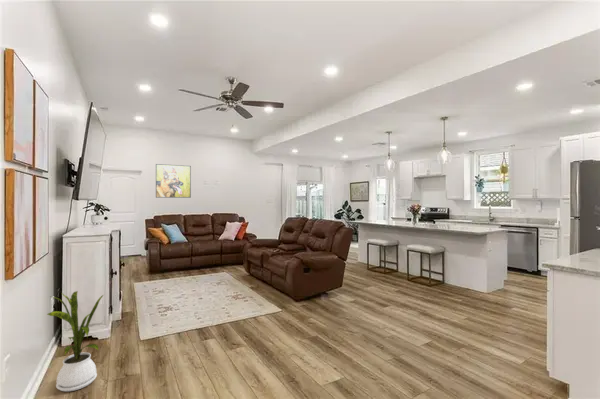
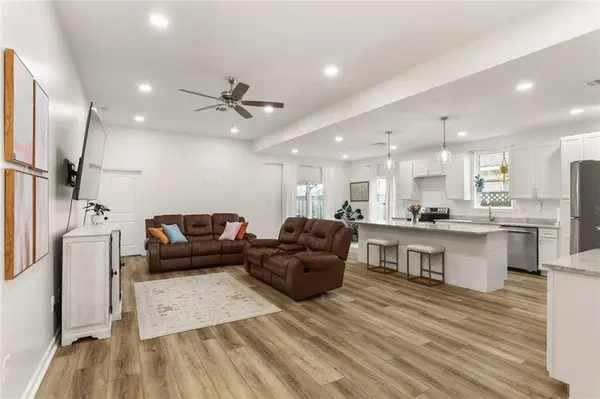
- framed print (173, 181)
- house plant (75, 334)
